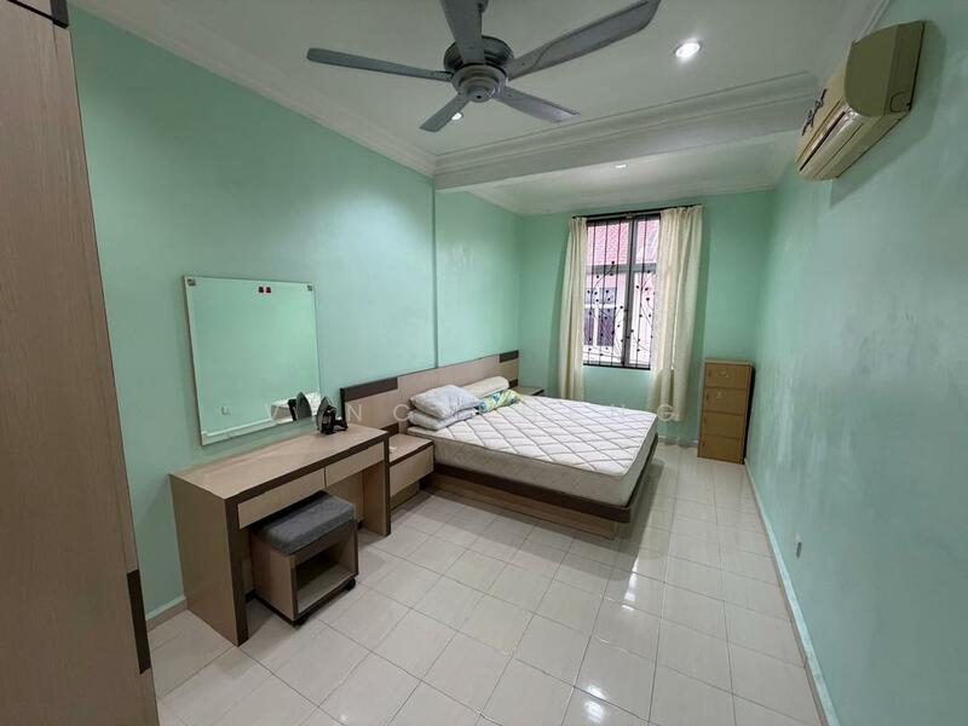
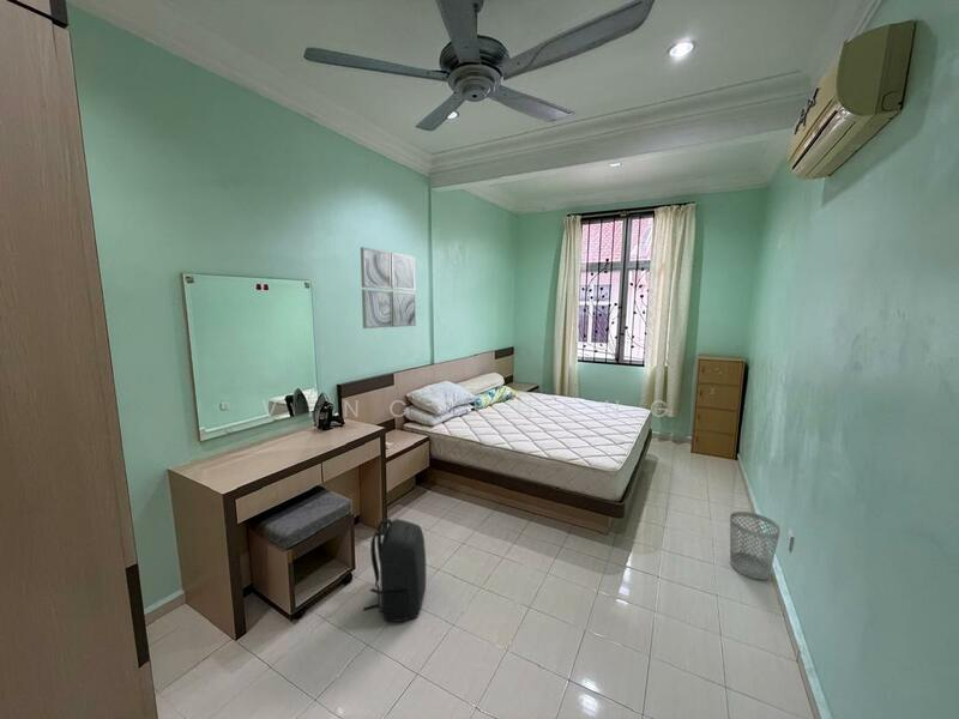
+ backpack (394, 561)
+ wastebasket (752, 544)
+ wall art (390, 291)
